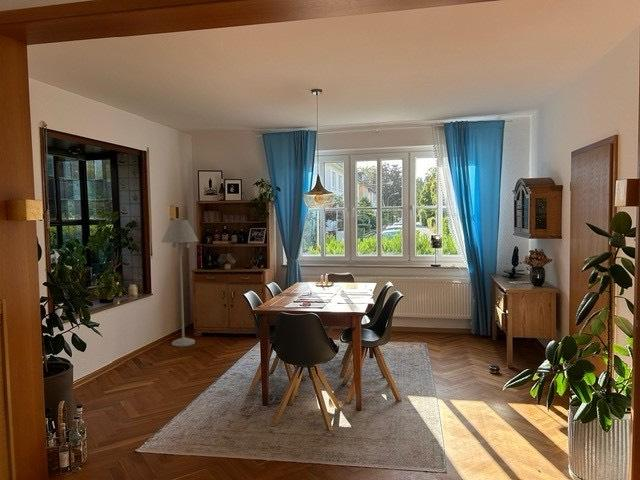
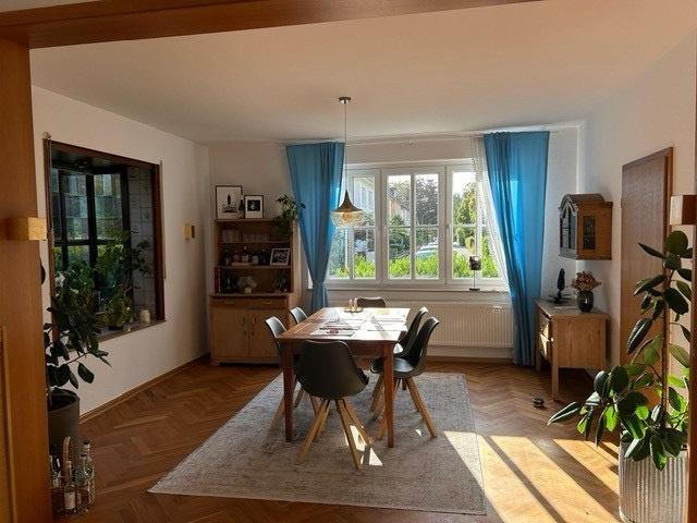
- floor lamp (181, 282)
